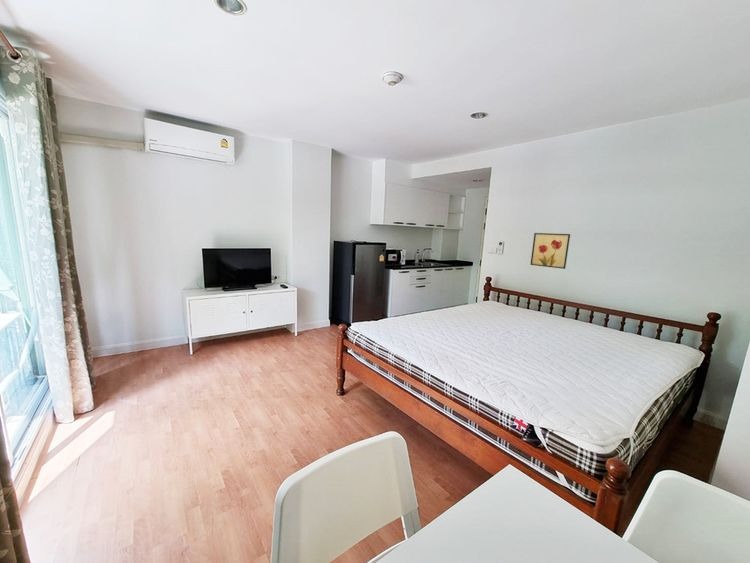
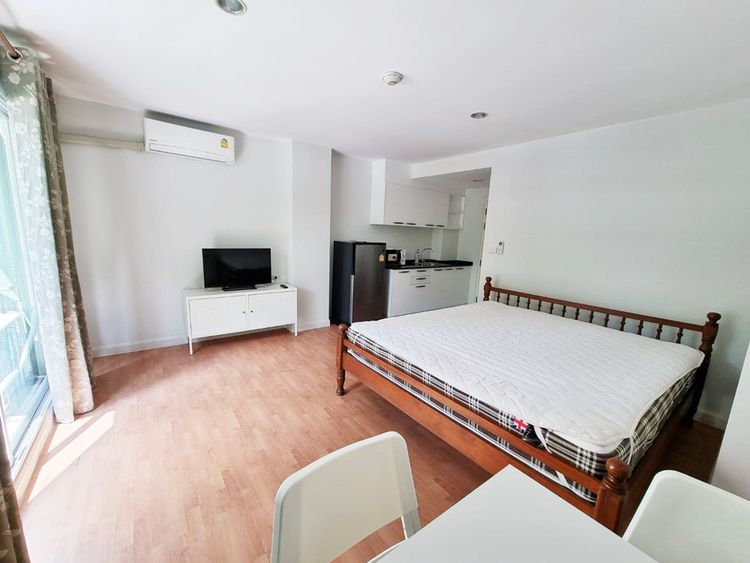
- wall art (549, 250)
